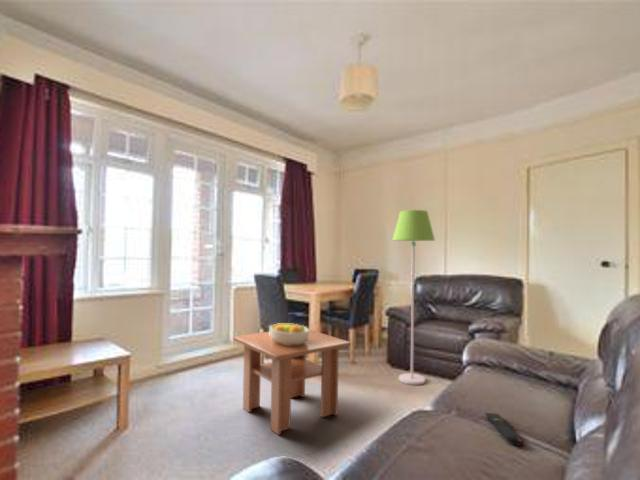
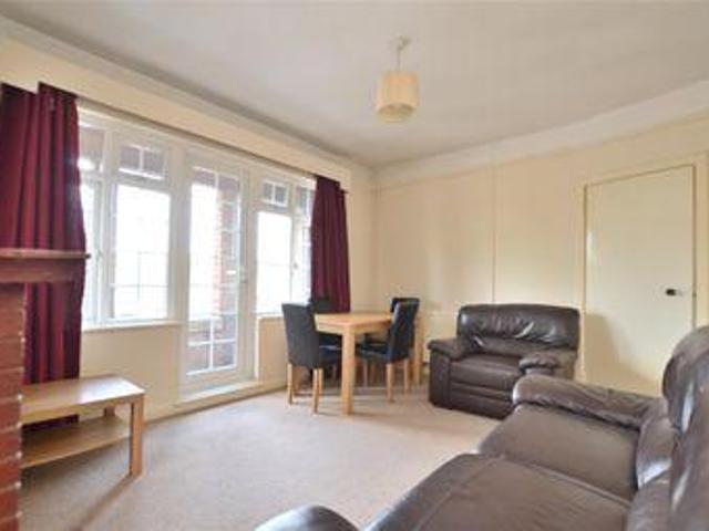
- fruit bowl (288, 331)
- floor lamp (412, 295)
- remote control (503, 428)
- coffee table (290, 375)
